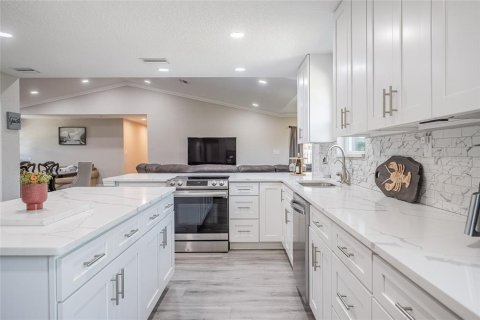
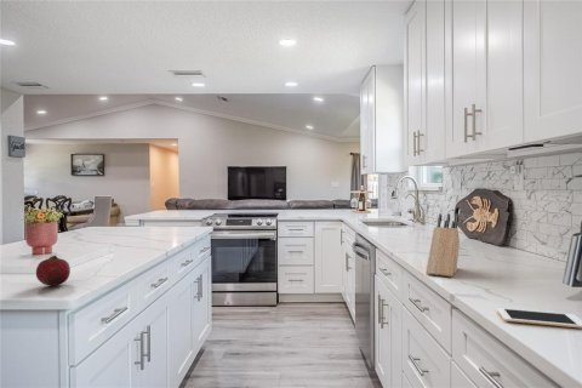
+ fruit (53, 269)
+ cell phone (540, 318)
+ knife block (444, 241)
